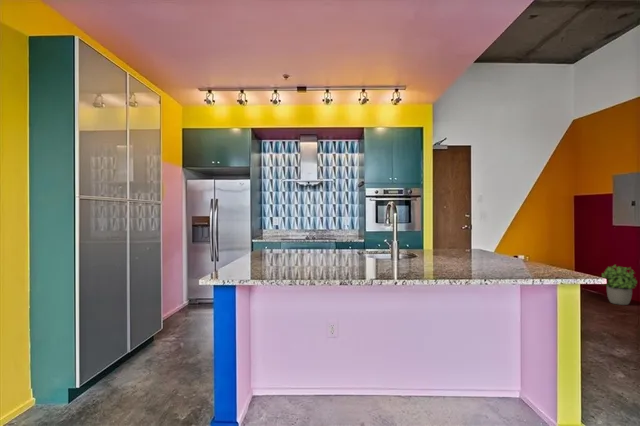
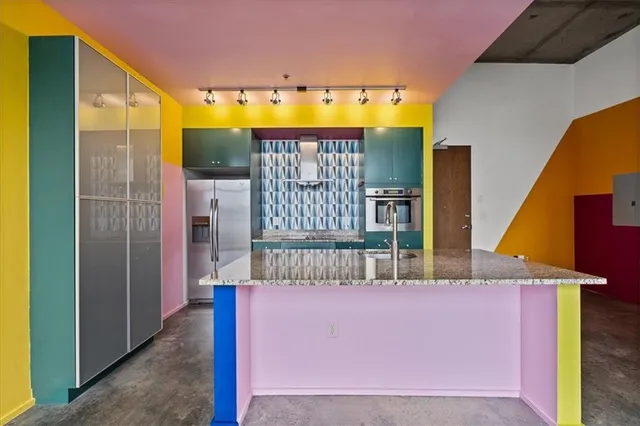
- potted plant (618, 283)
